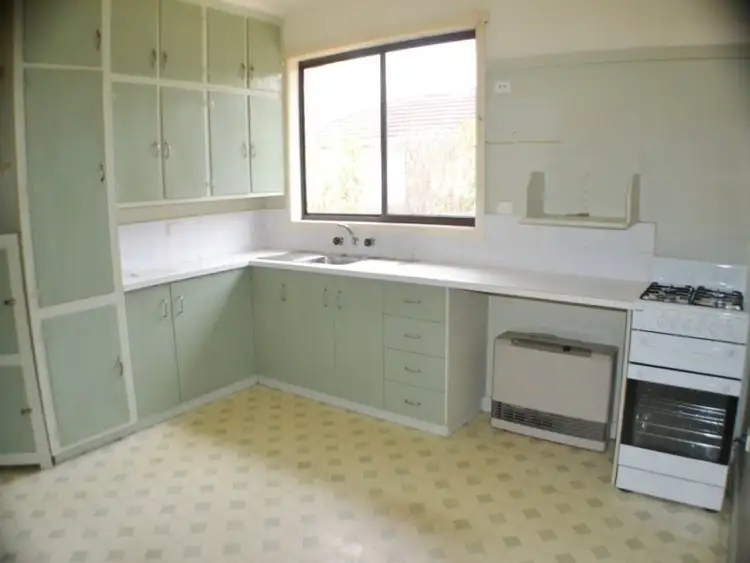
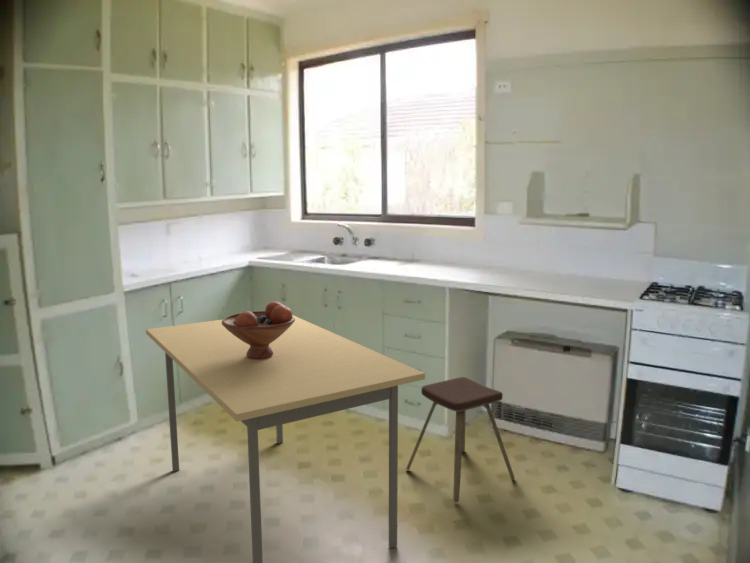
+ music stool (460, 432)
+ dining table (270, 426)
+ fruit bowl (259, 329)
